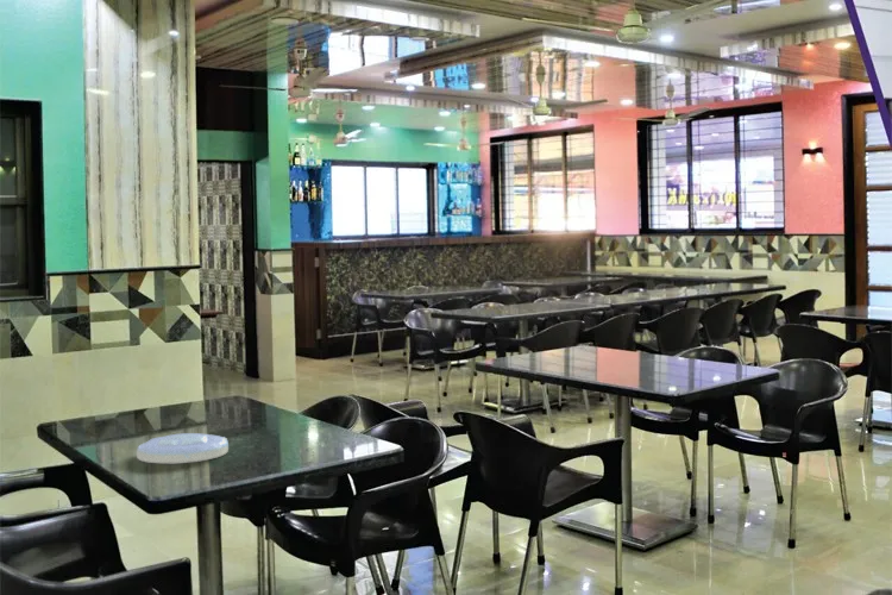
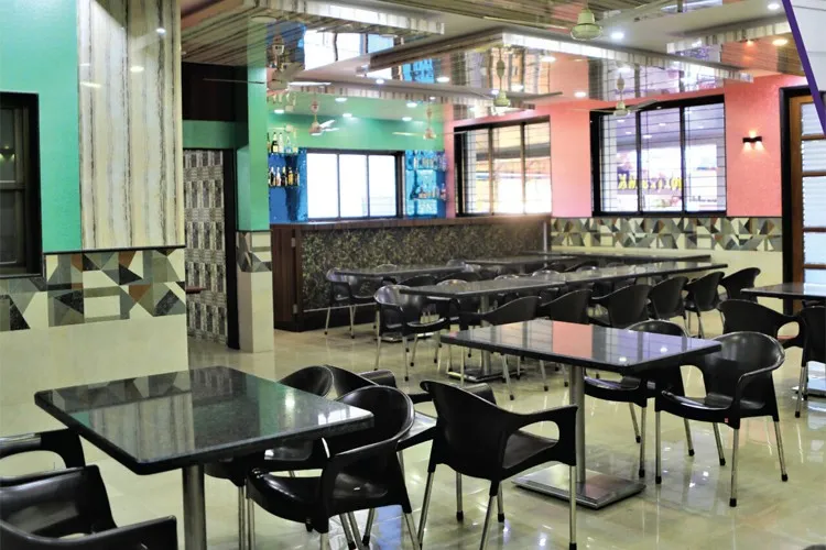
- plate (183, 445)
